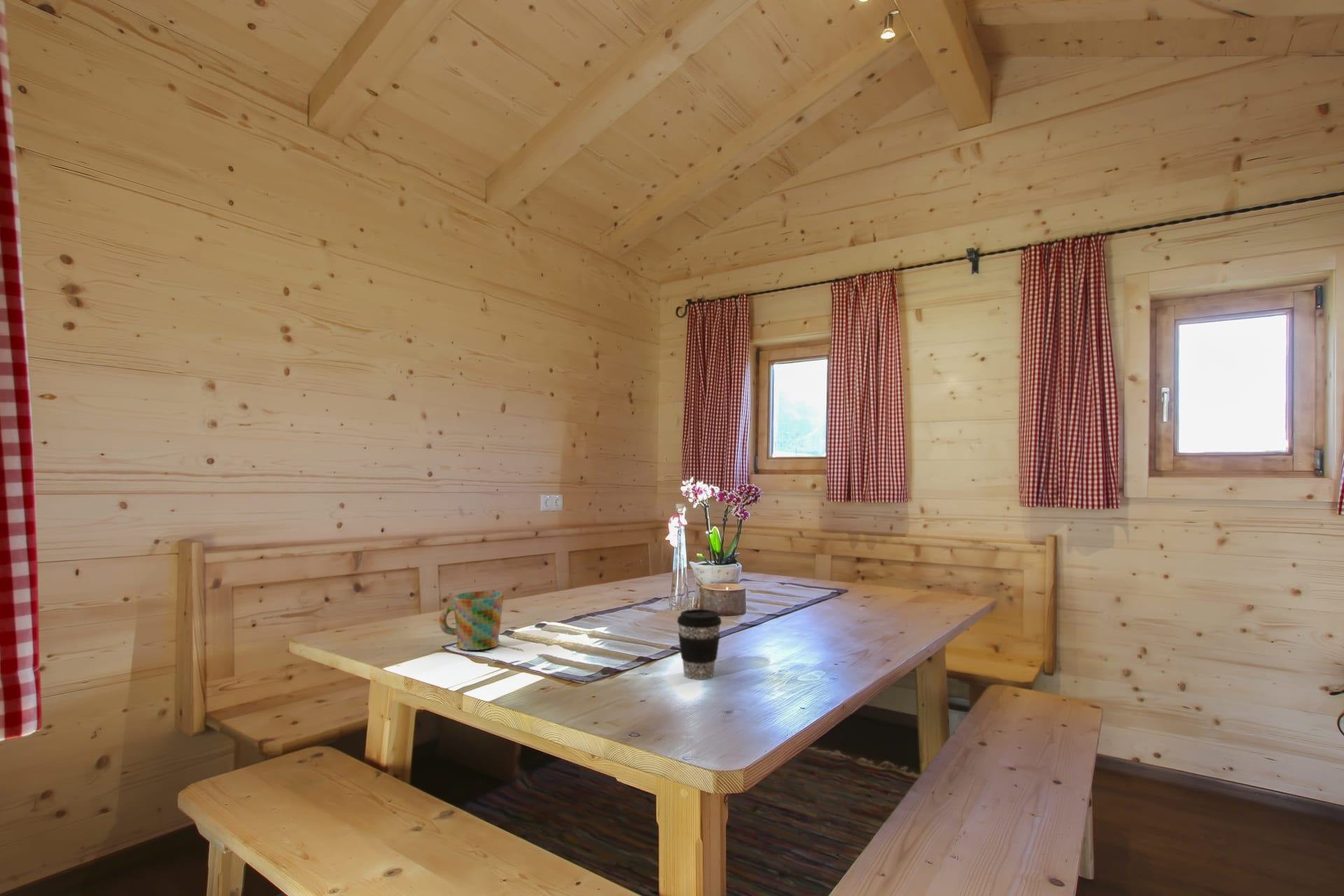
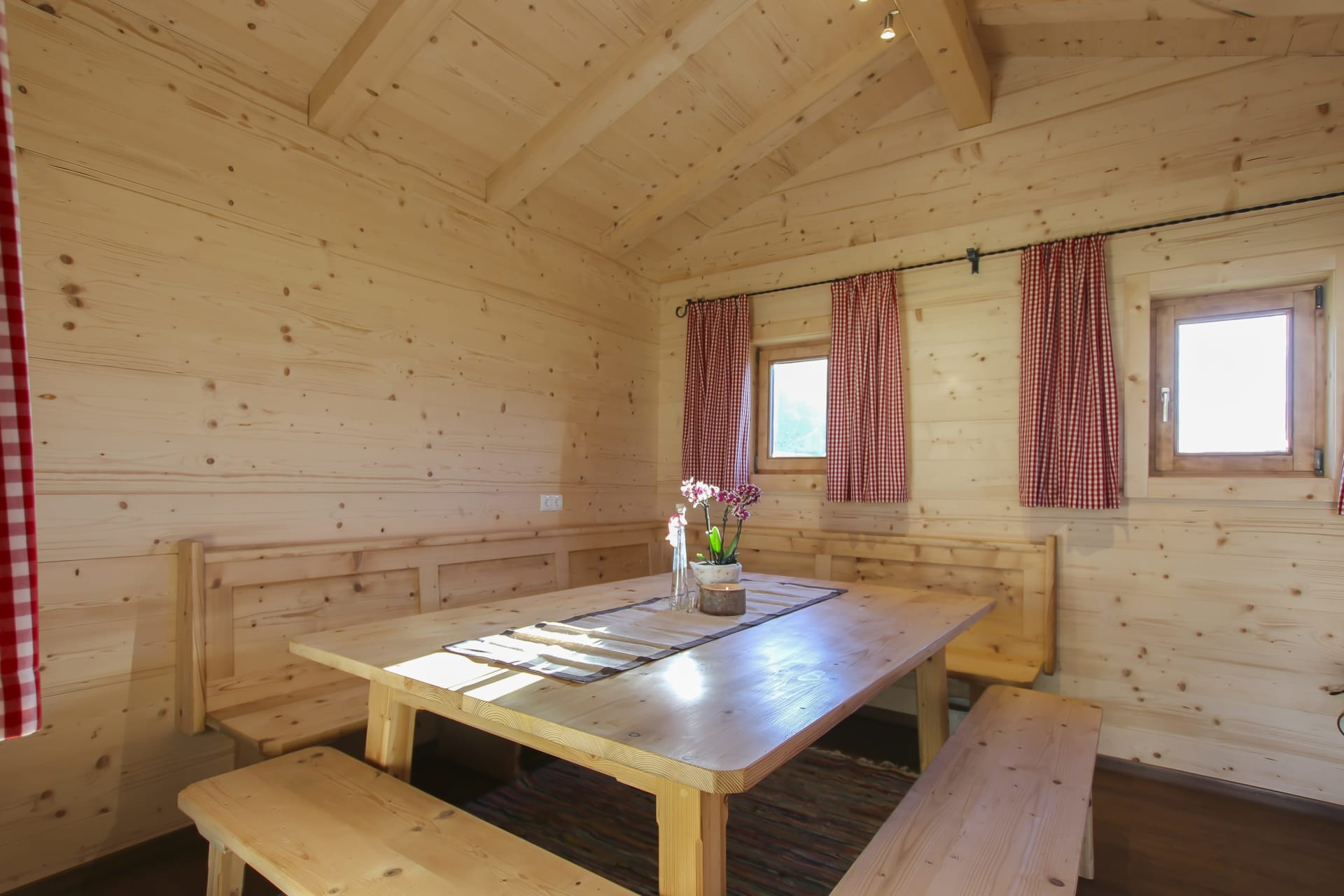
- mug (471, 620)
- coffee cup (699, 644)
